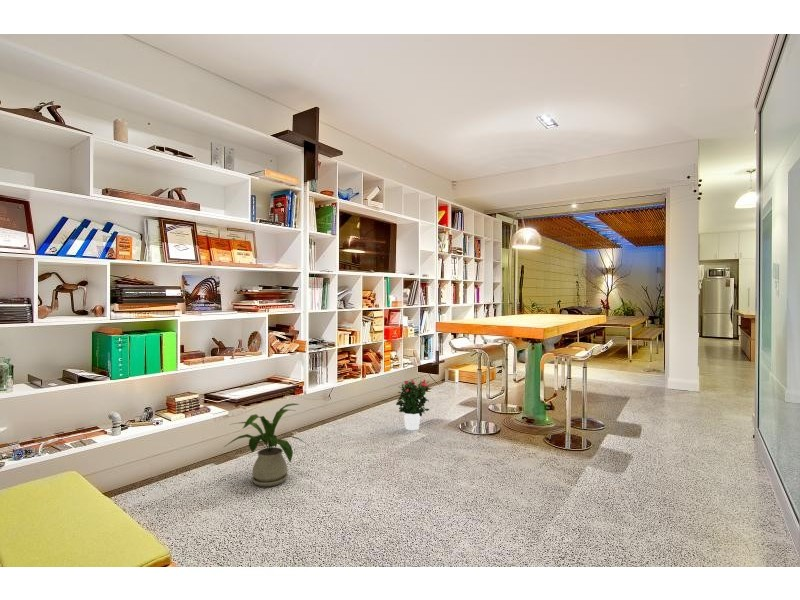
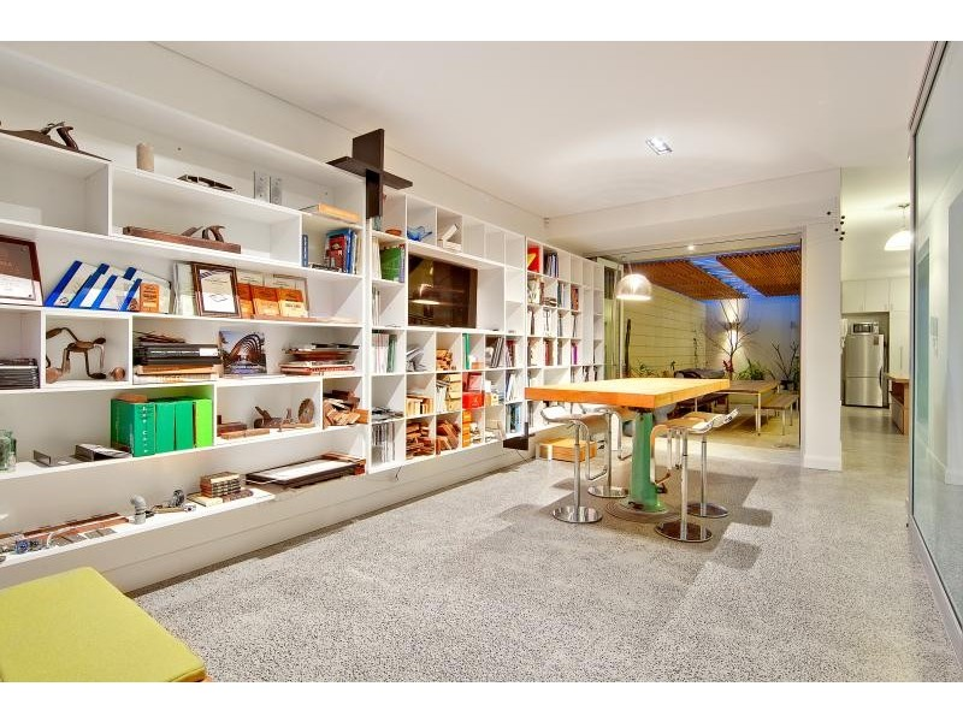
- potted flower (413, 403)
- house plant (266, 439)
